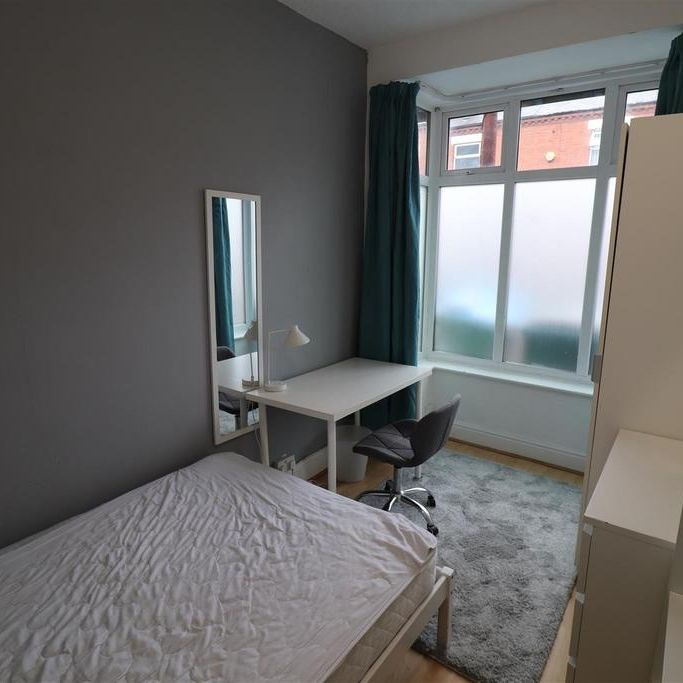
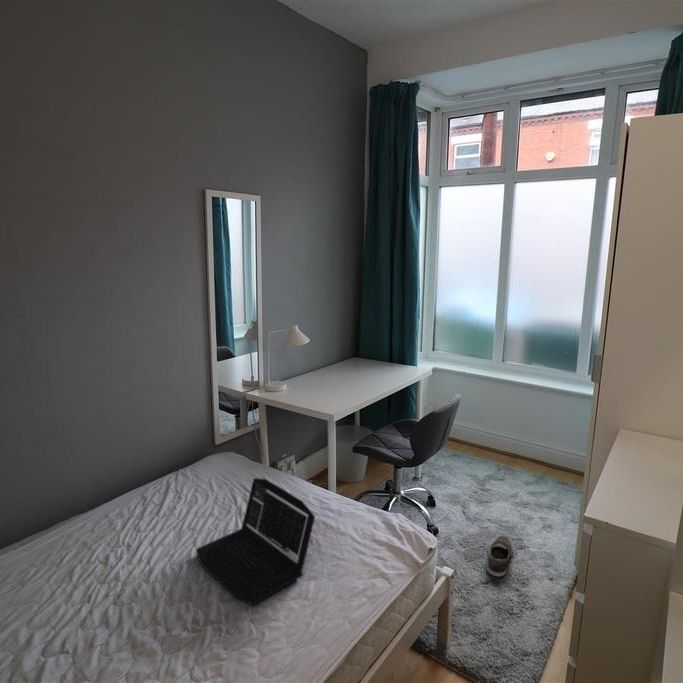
+ shoe (499, 549)
+ laptop (251, 533)
